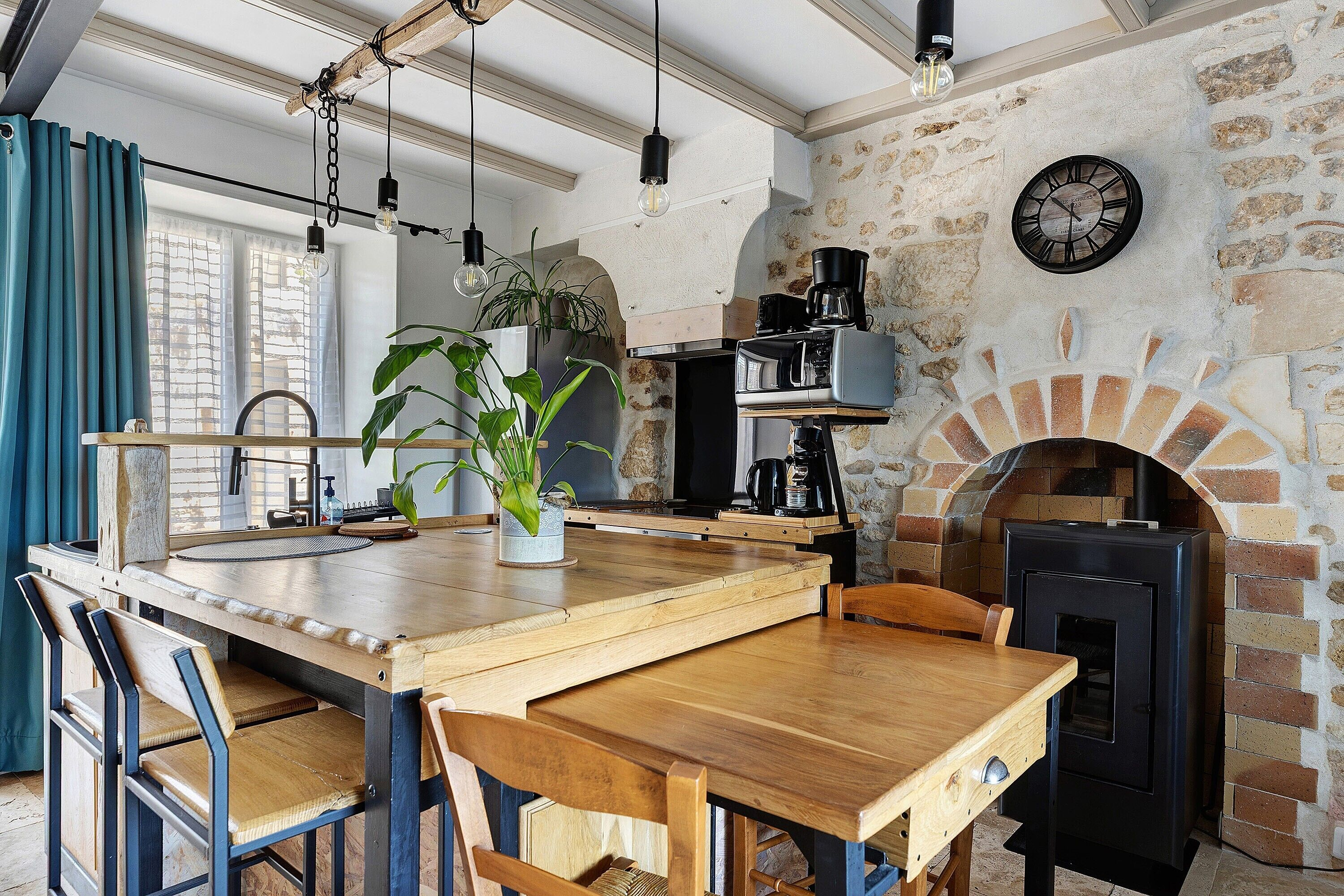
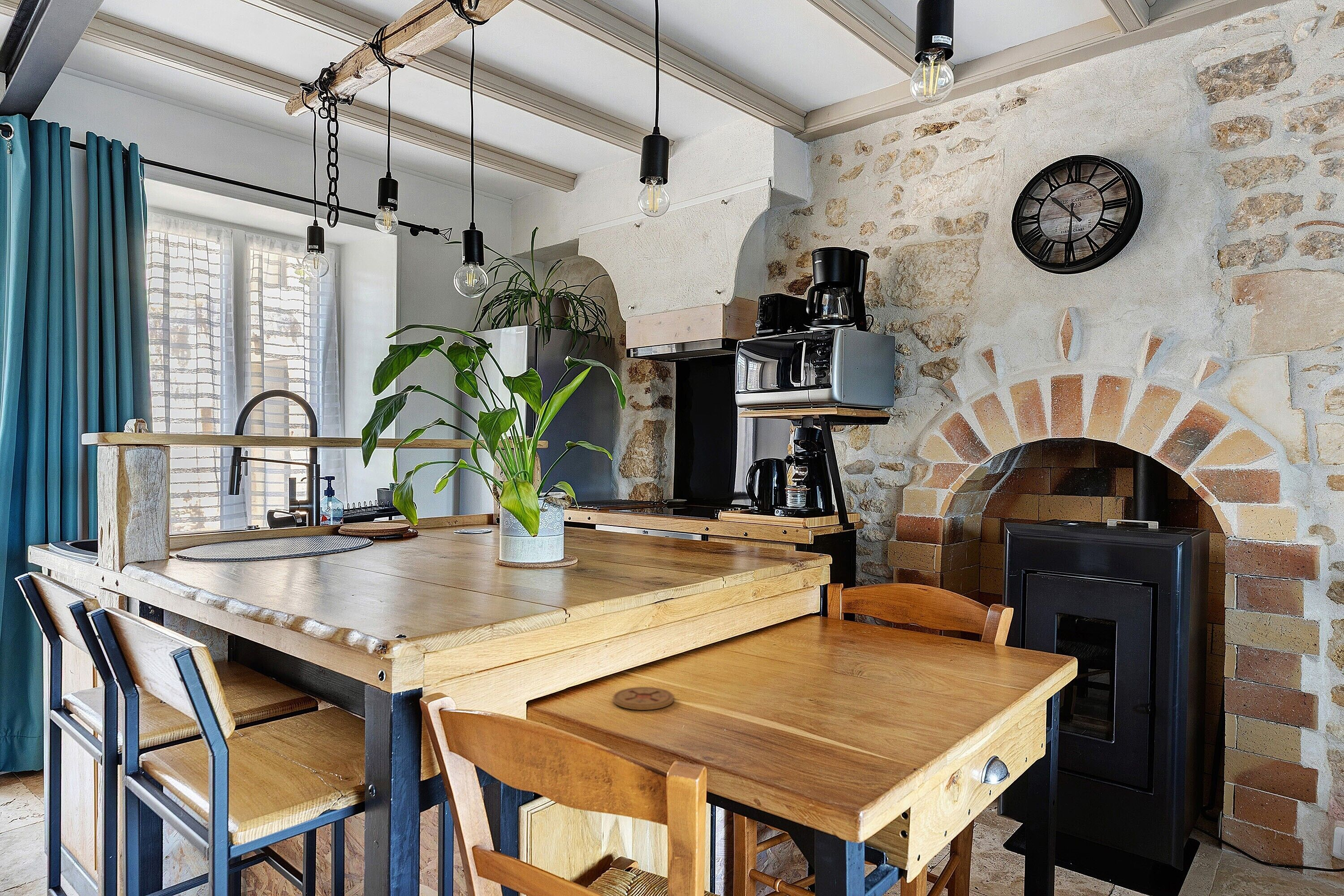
+ coaster (643, 698)
